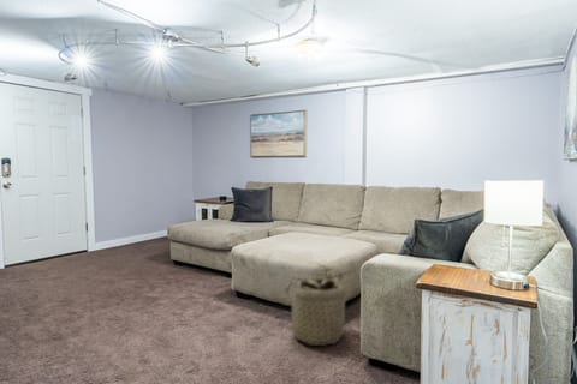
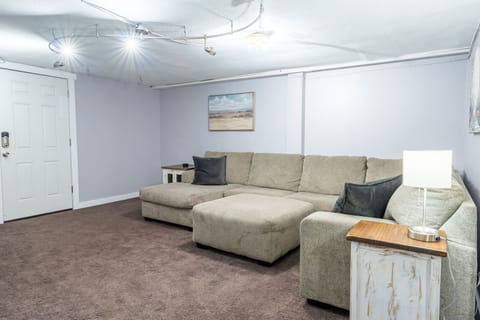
- basket (315, 306)
